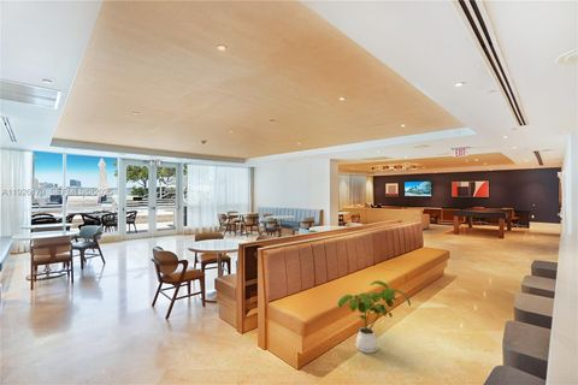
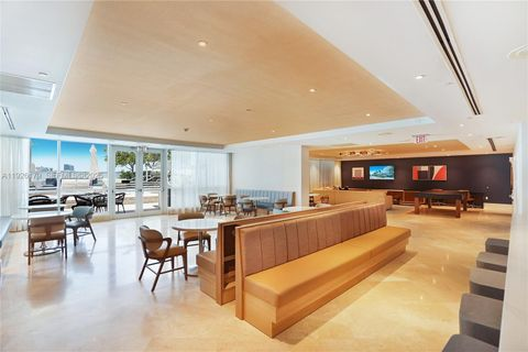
- house plant (378, 315)
